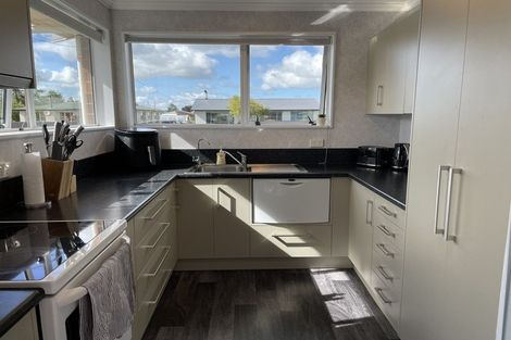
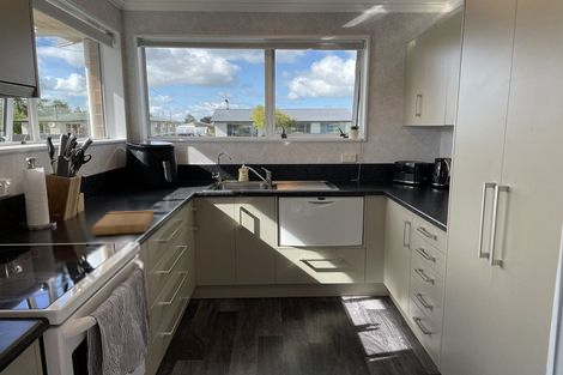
+ cutting board (126, 220)
